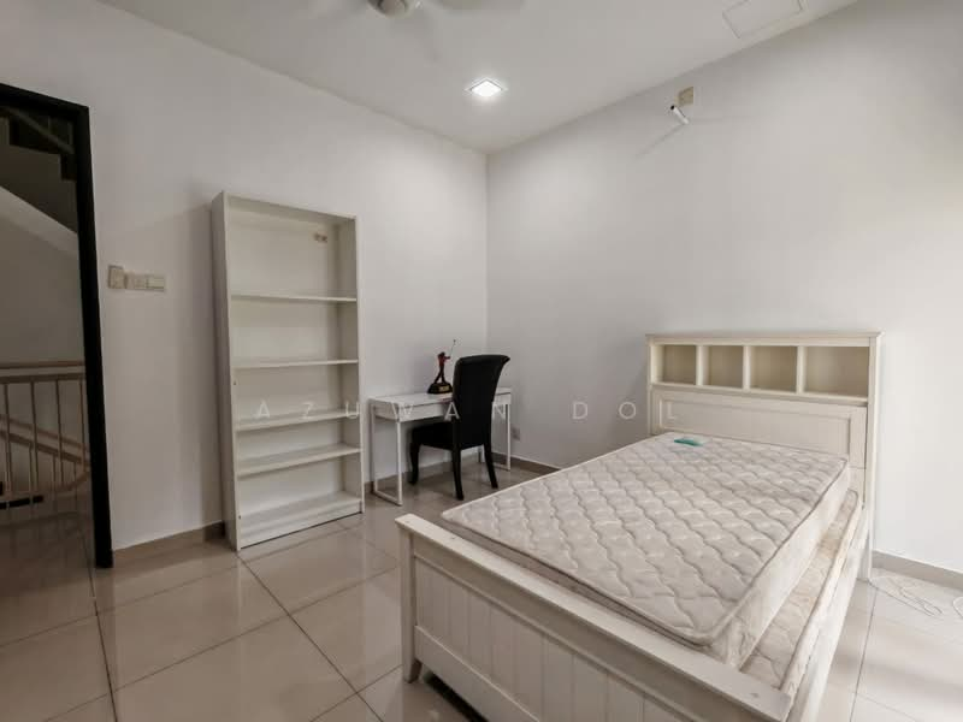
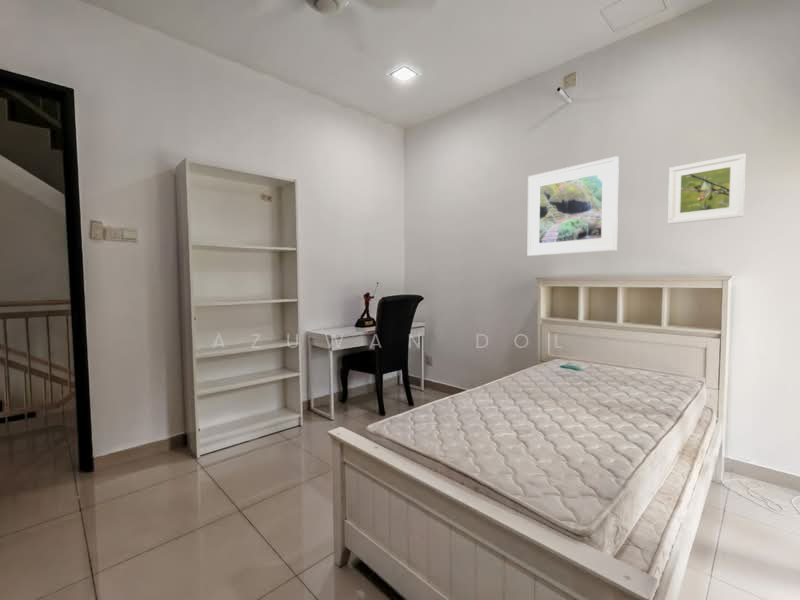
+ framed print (569, 210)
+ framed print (704, 191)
